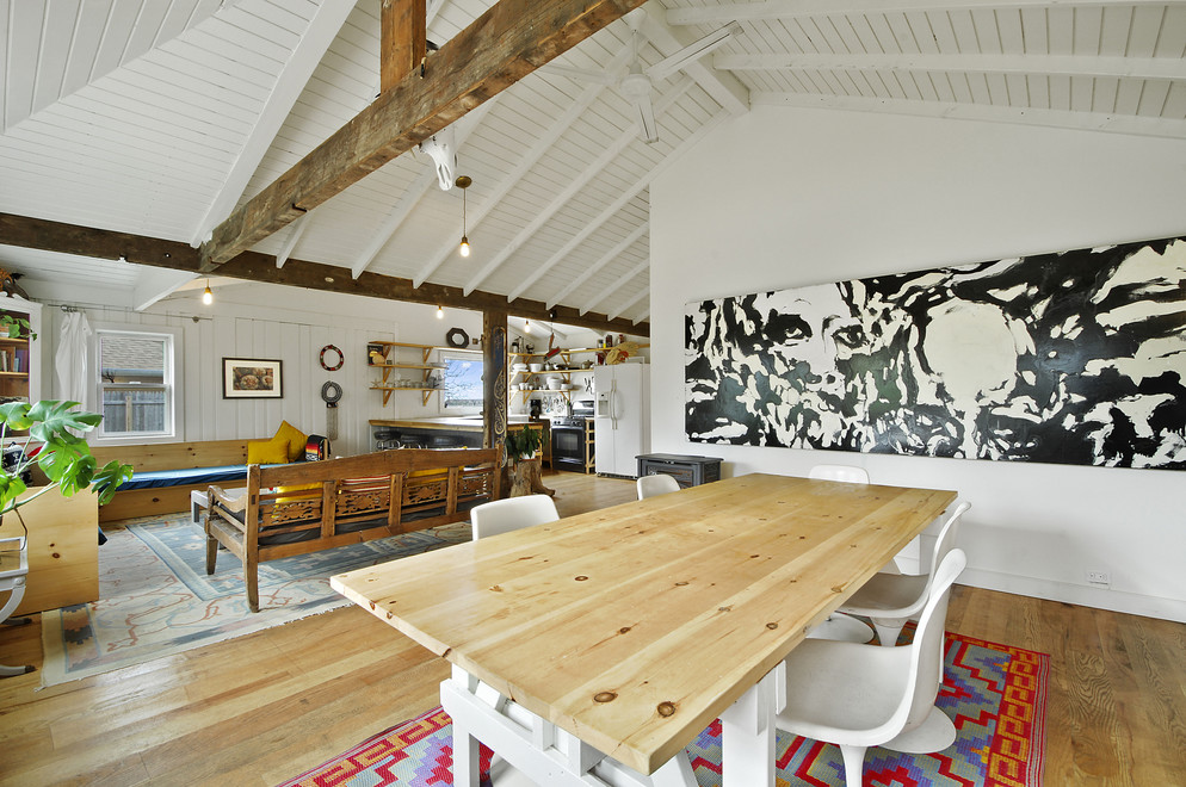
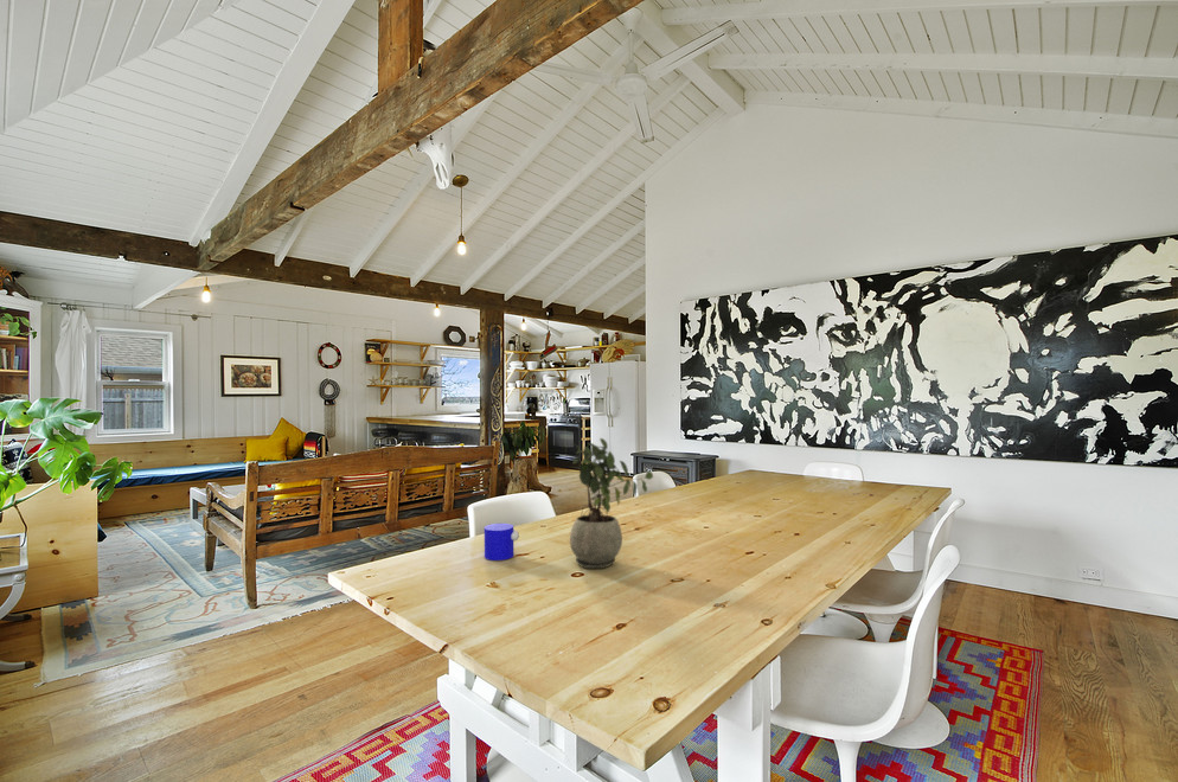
+ cup (501, 540)
+ potted plant (606, 500)
